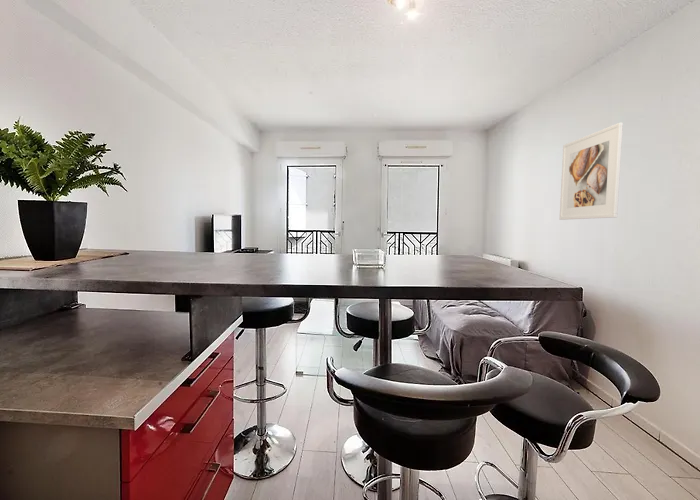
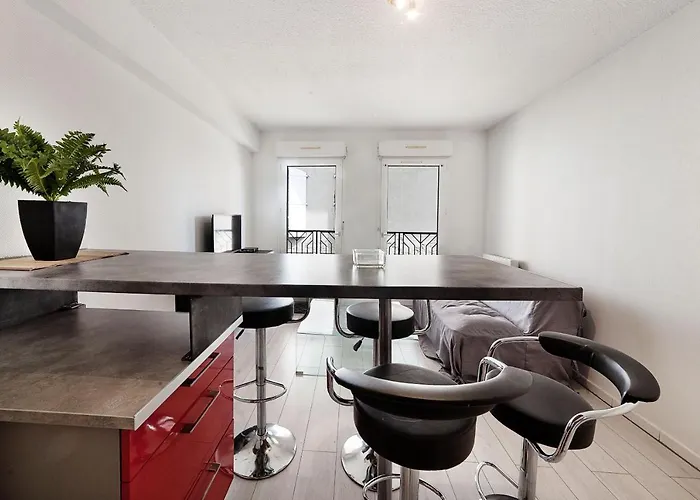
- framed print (587, 177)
